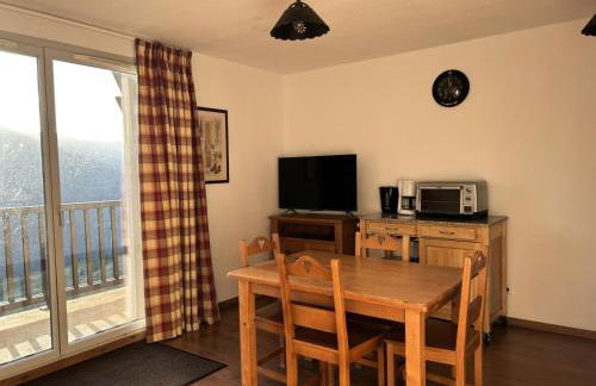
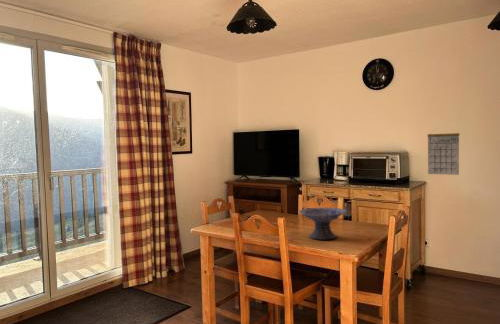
+ decorative bowl (322, 223)
+ calendar (443, 149)
